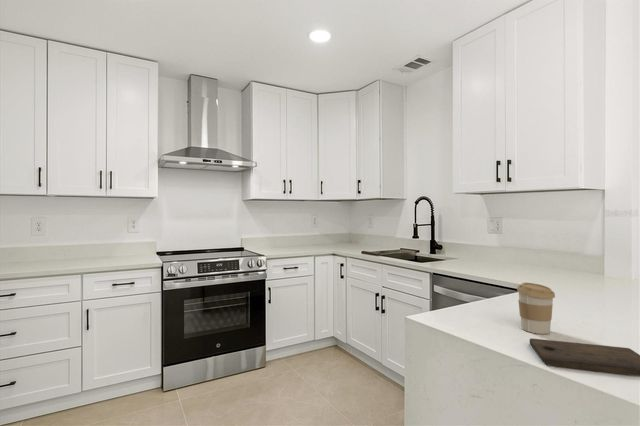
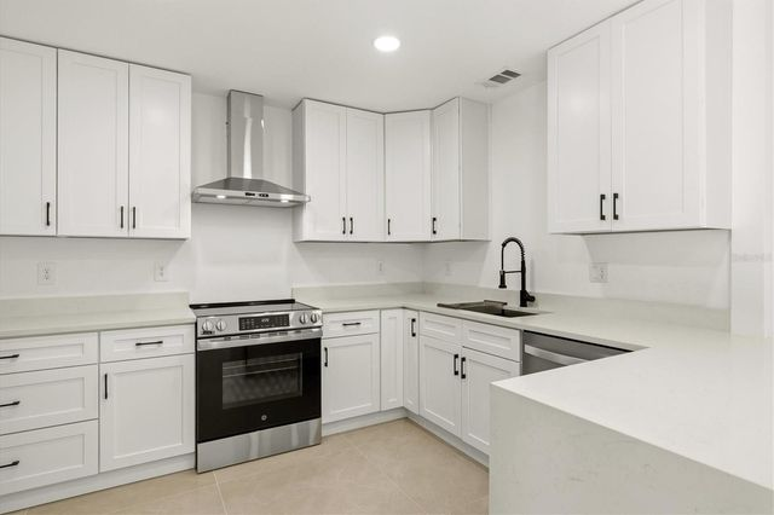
- coffee cup (535, 307)
- cutting board (589, 356)
